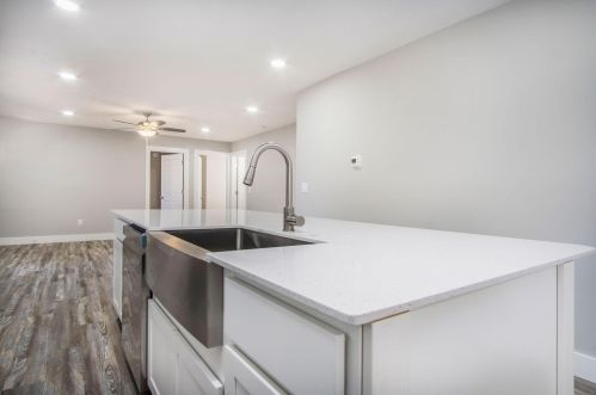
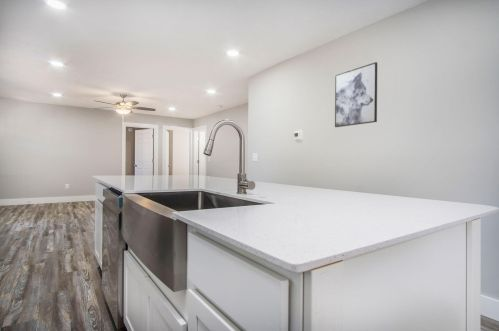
+ wall art (354, 97)
